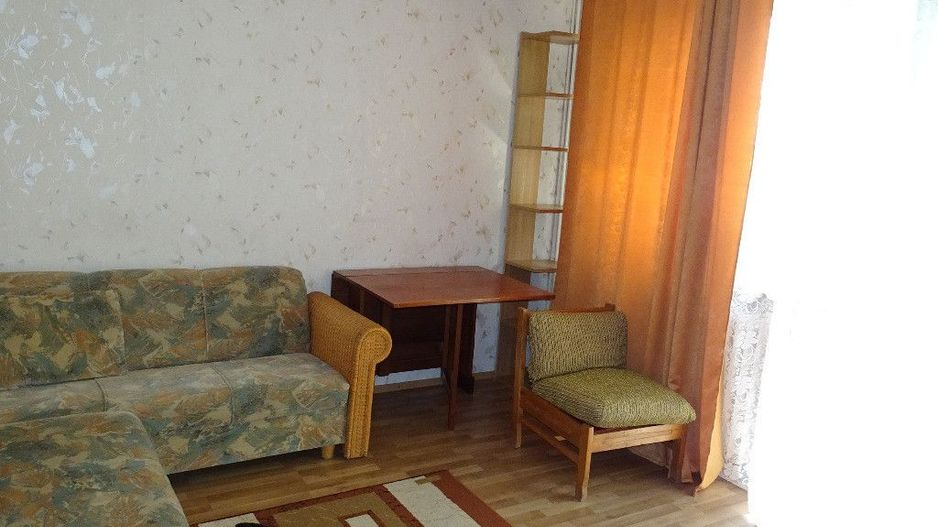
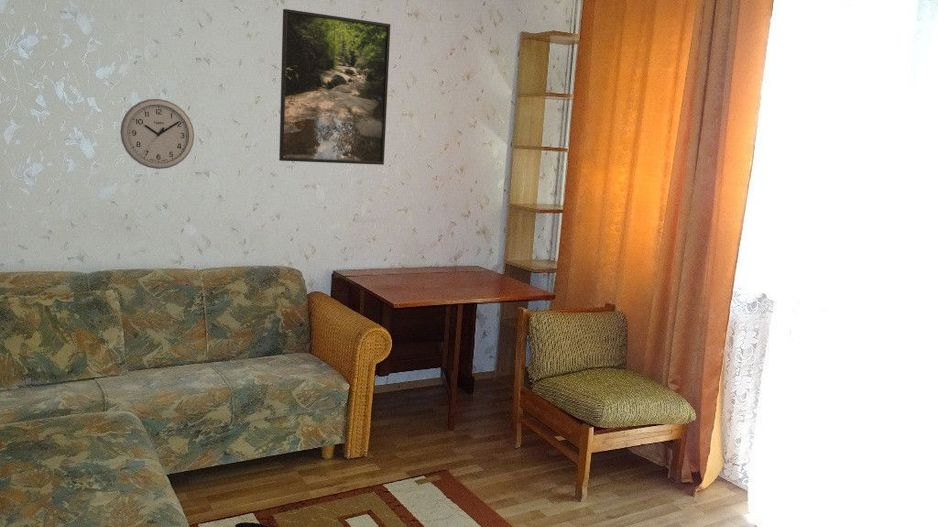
+ wall clock (158, 134)
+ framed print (336, 90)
